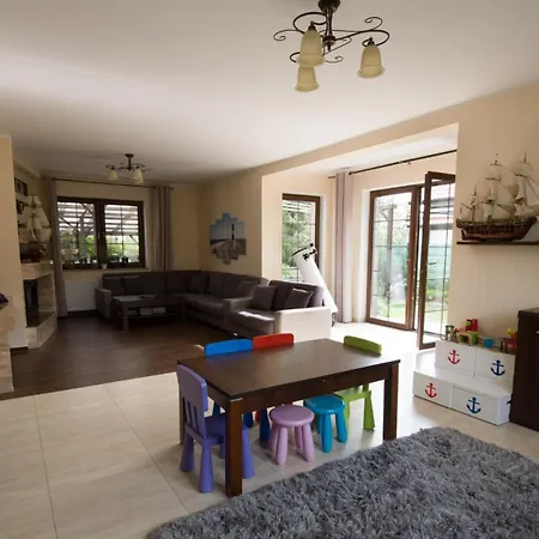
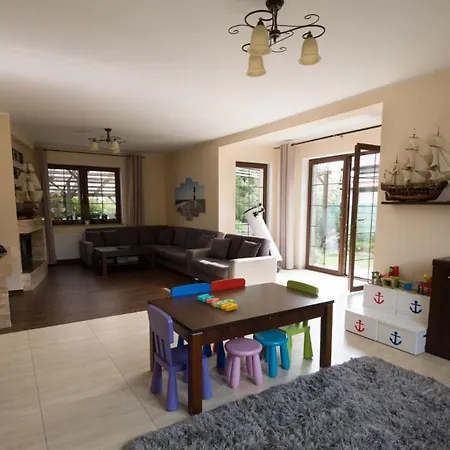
+ toy blocks (219, 301)
